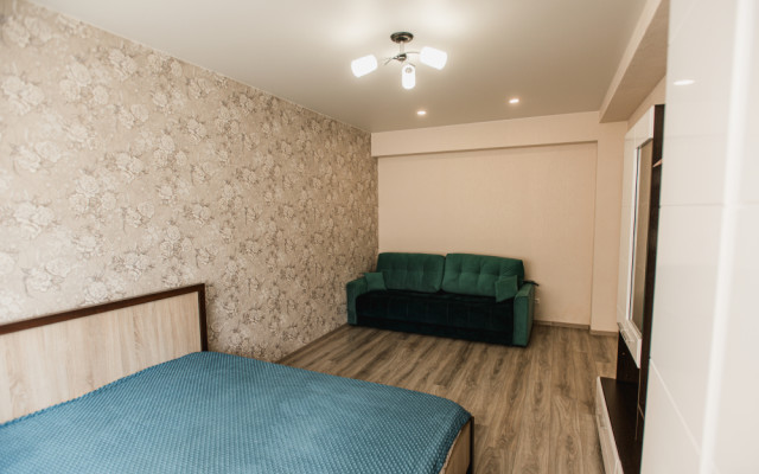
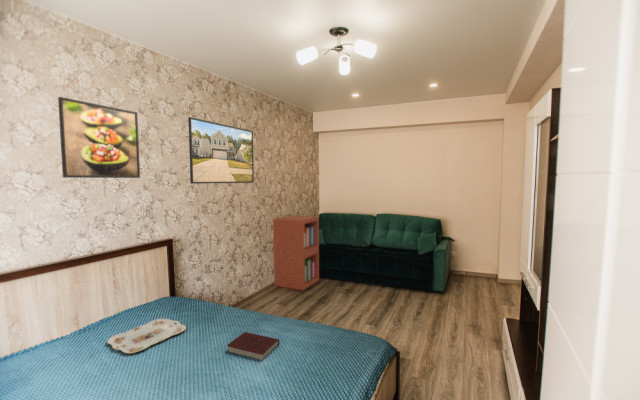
+ serving tray (148, 334)
+ bookshelf (296, 250)
+ book (253, 345)
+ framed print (103, 141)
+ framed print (225, 154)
